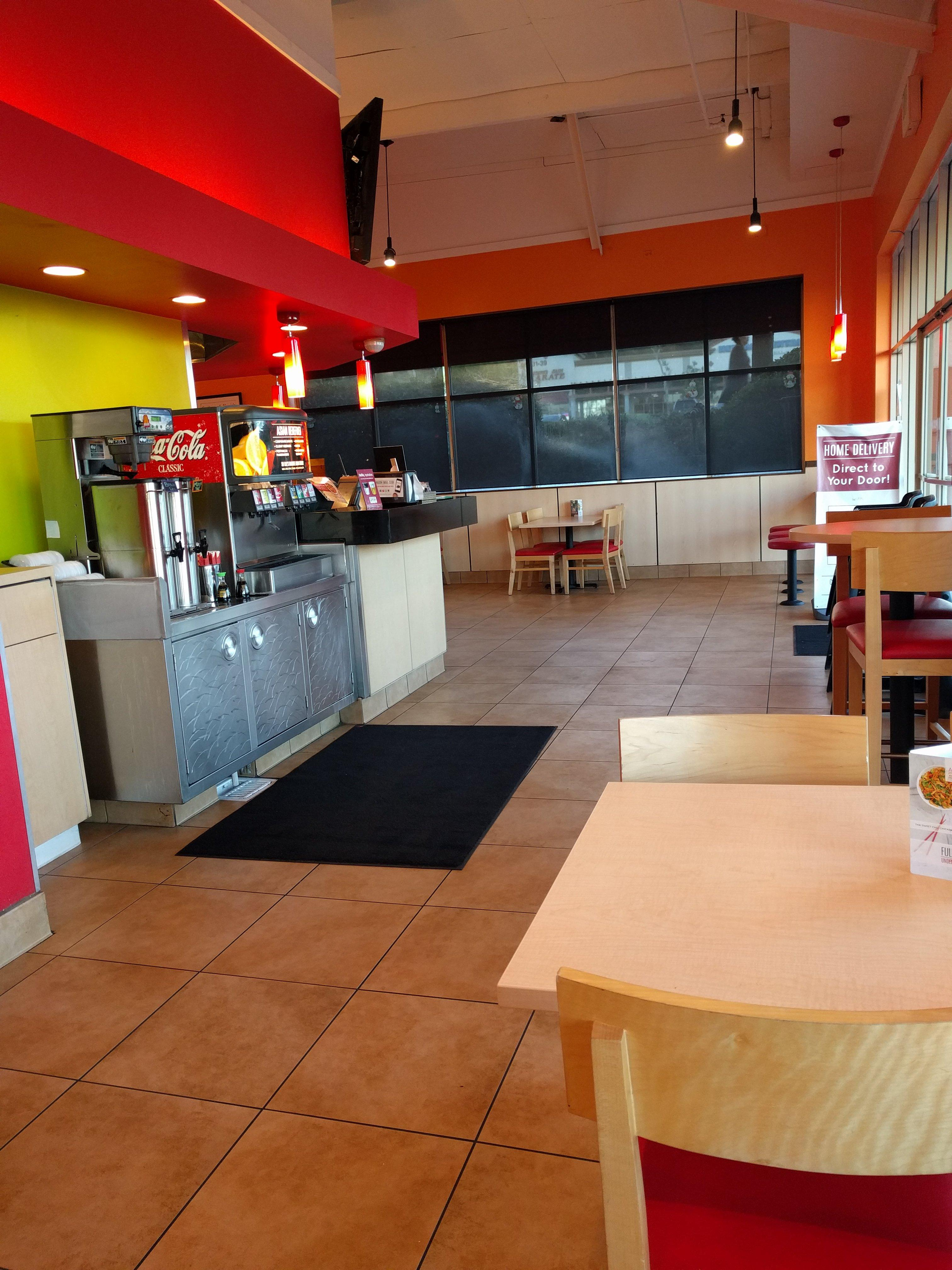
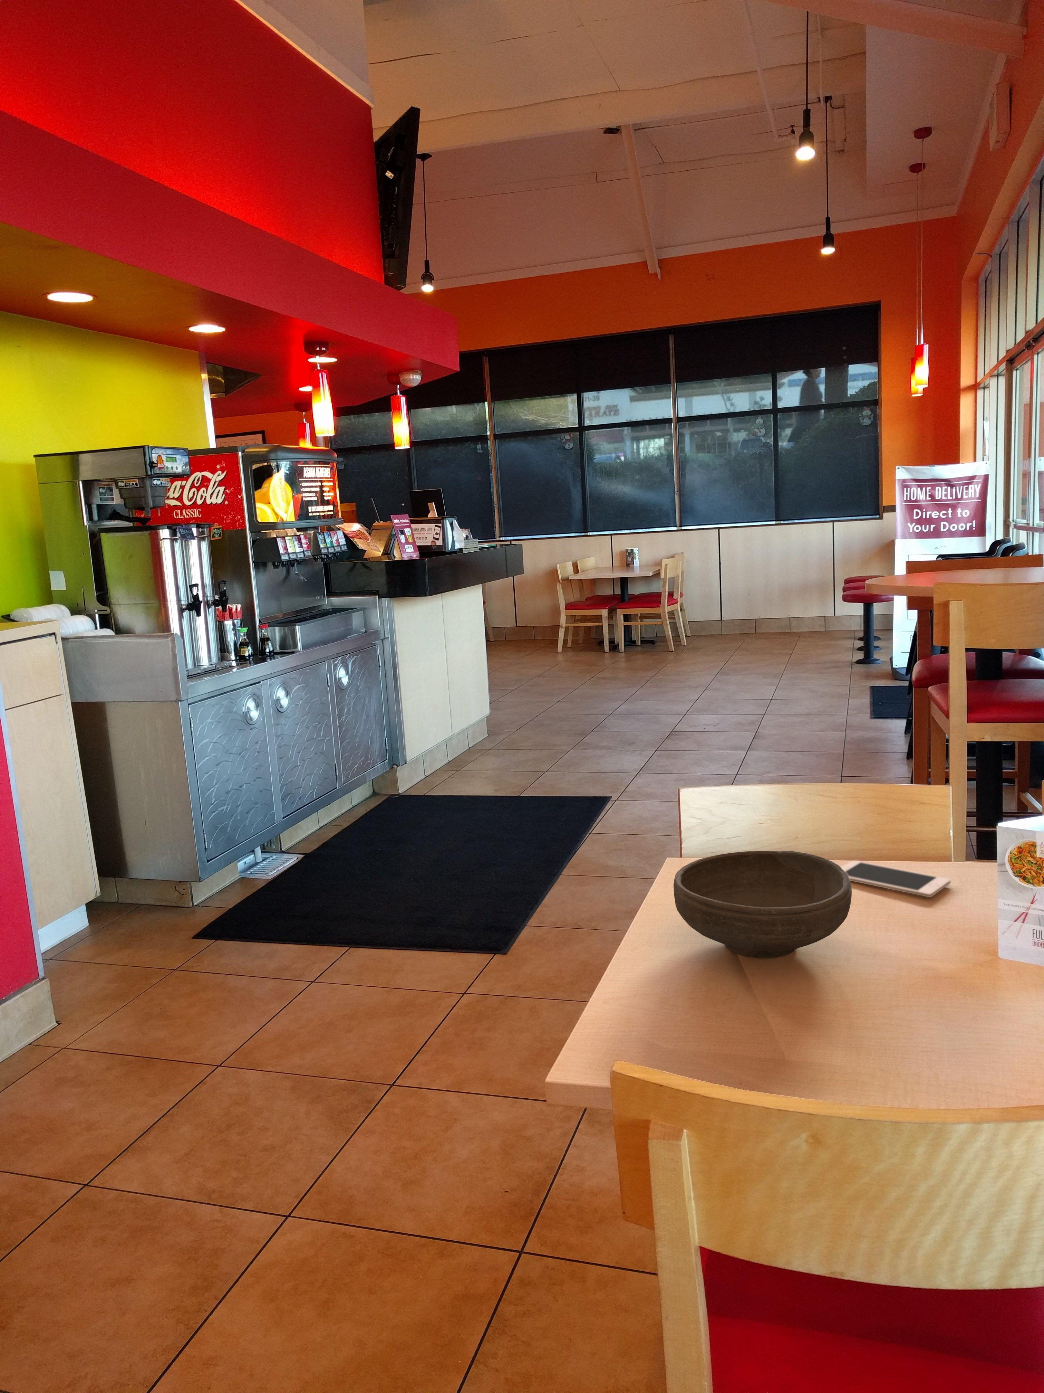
+ cell phone (889, 877)
+ bowl (761, 909)
